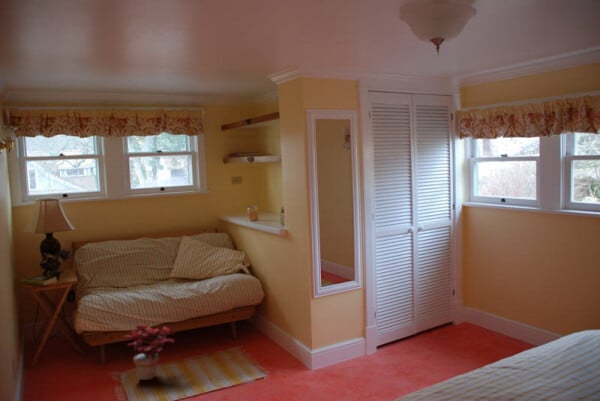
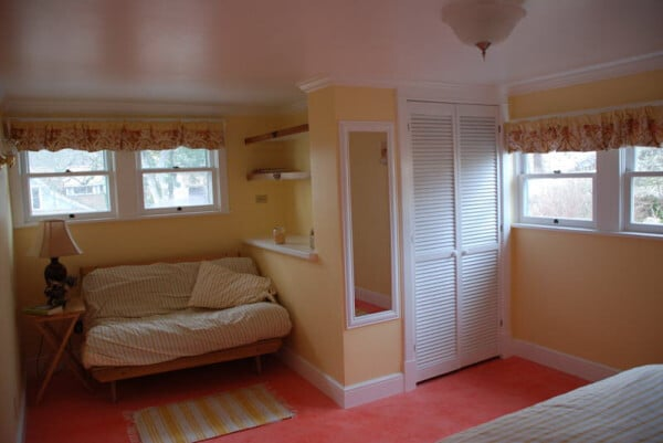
- potted plant (150, 351)
